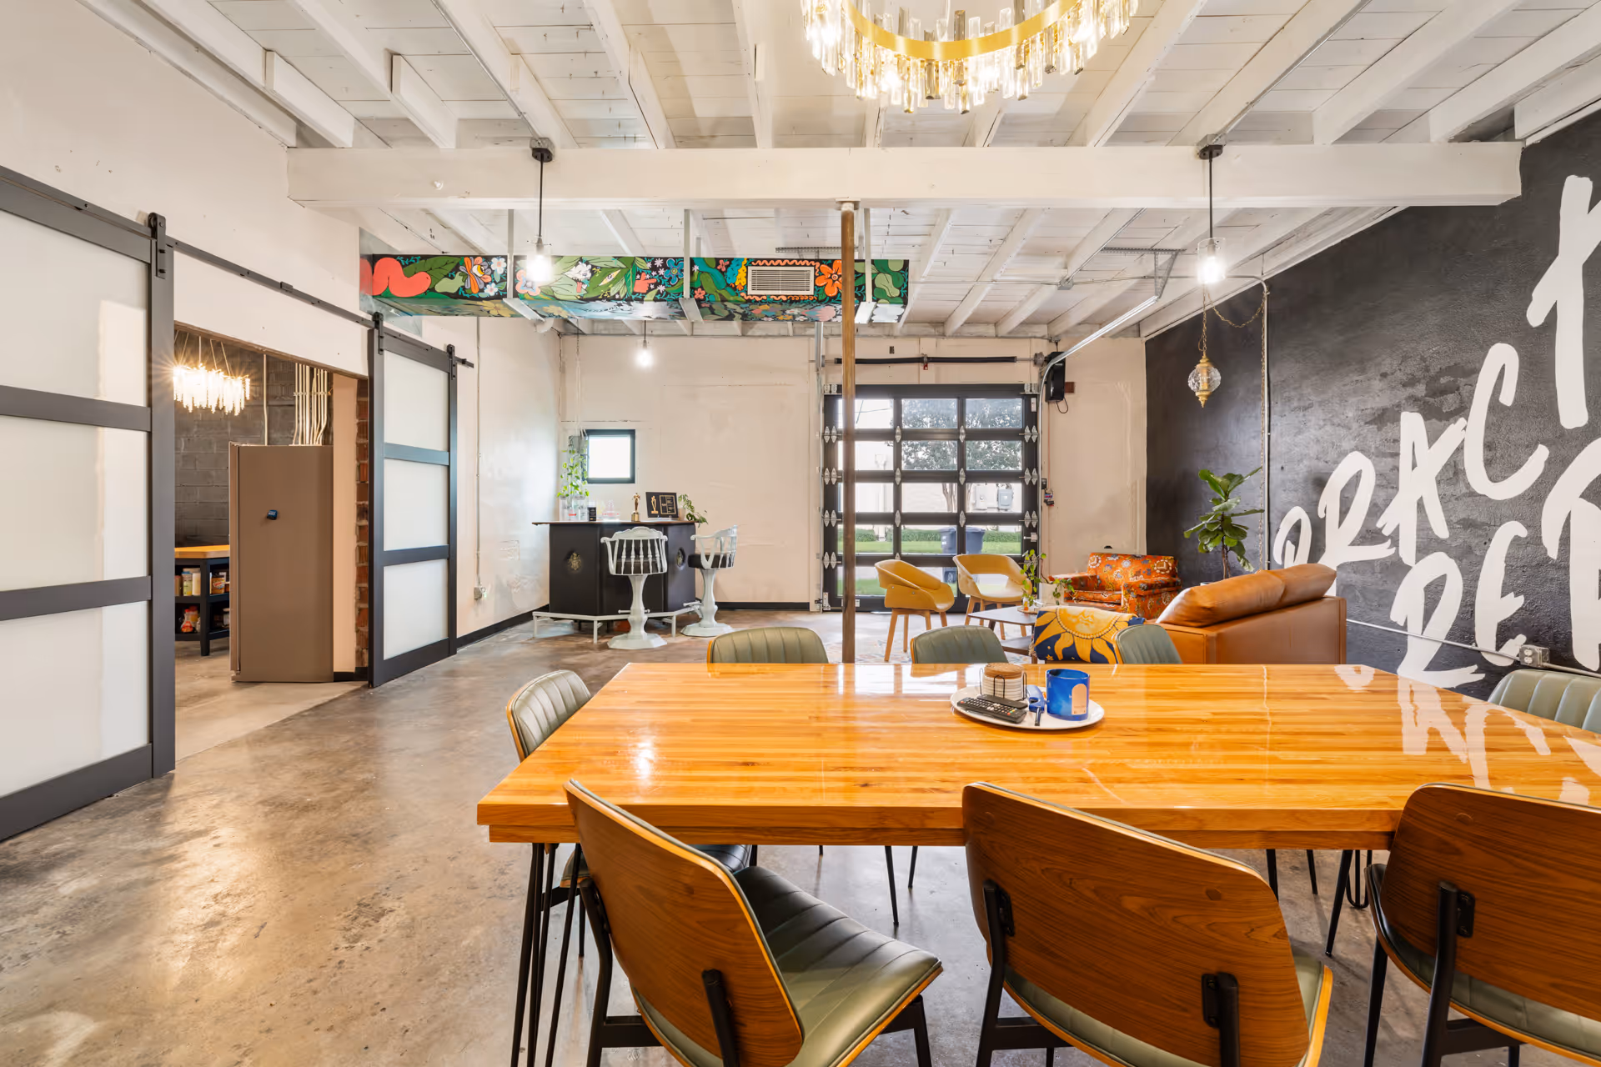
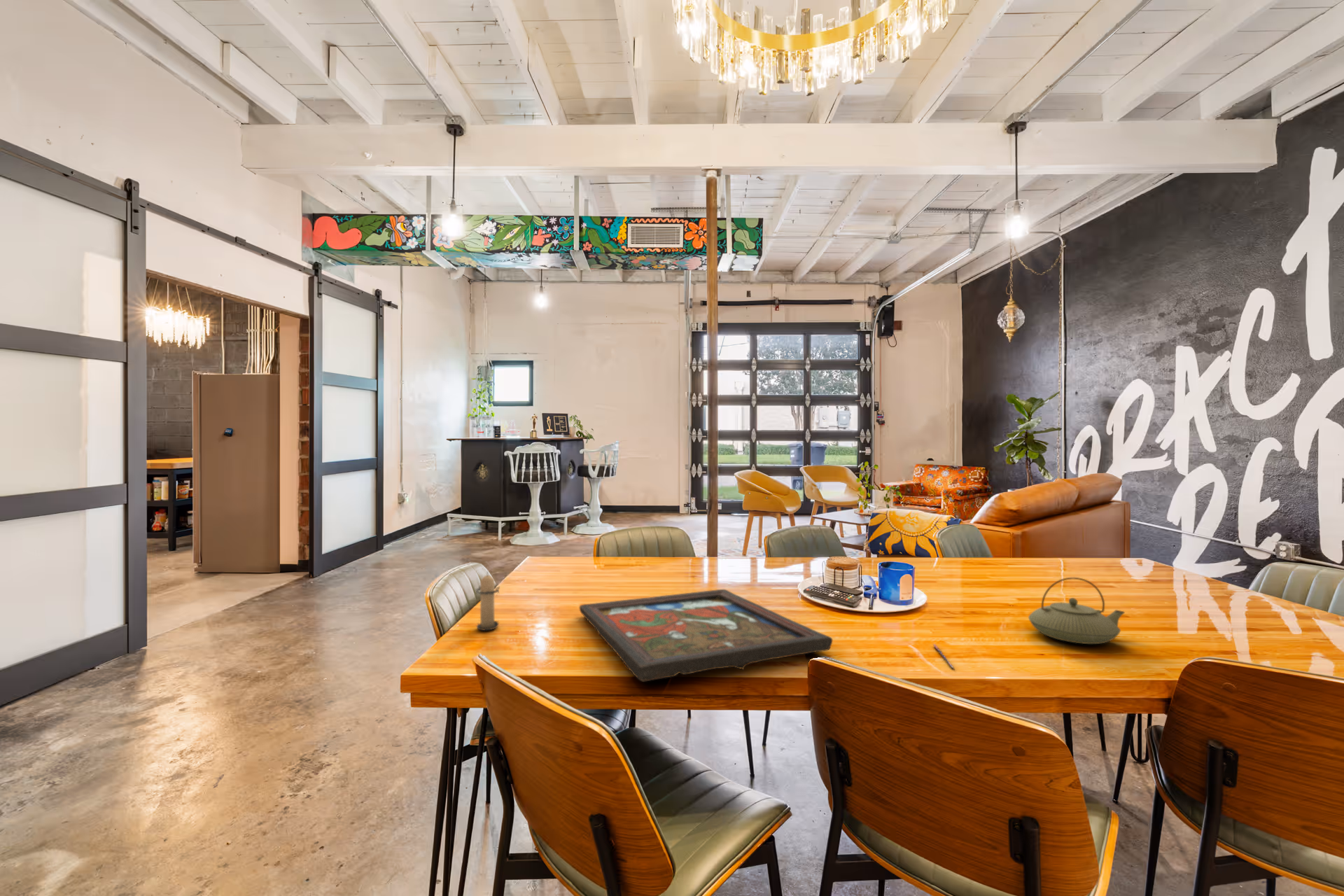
+ candle (487, 599)
+ pen (943, 655)
+ teapot (1078, 607)
+ framed painting (693, 624)
